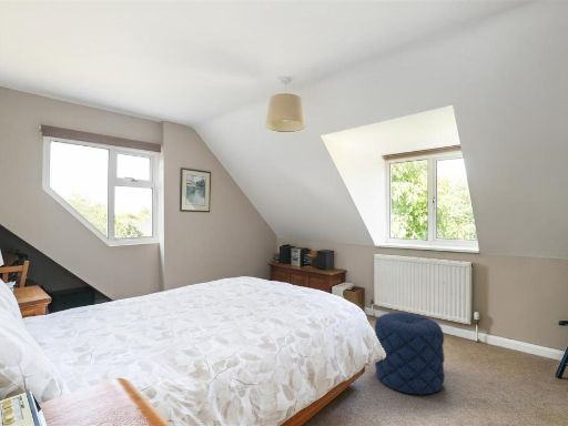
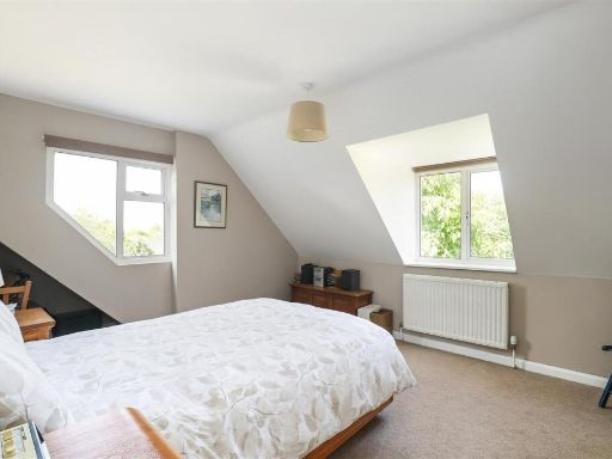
- pouf (407, 348)
